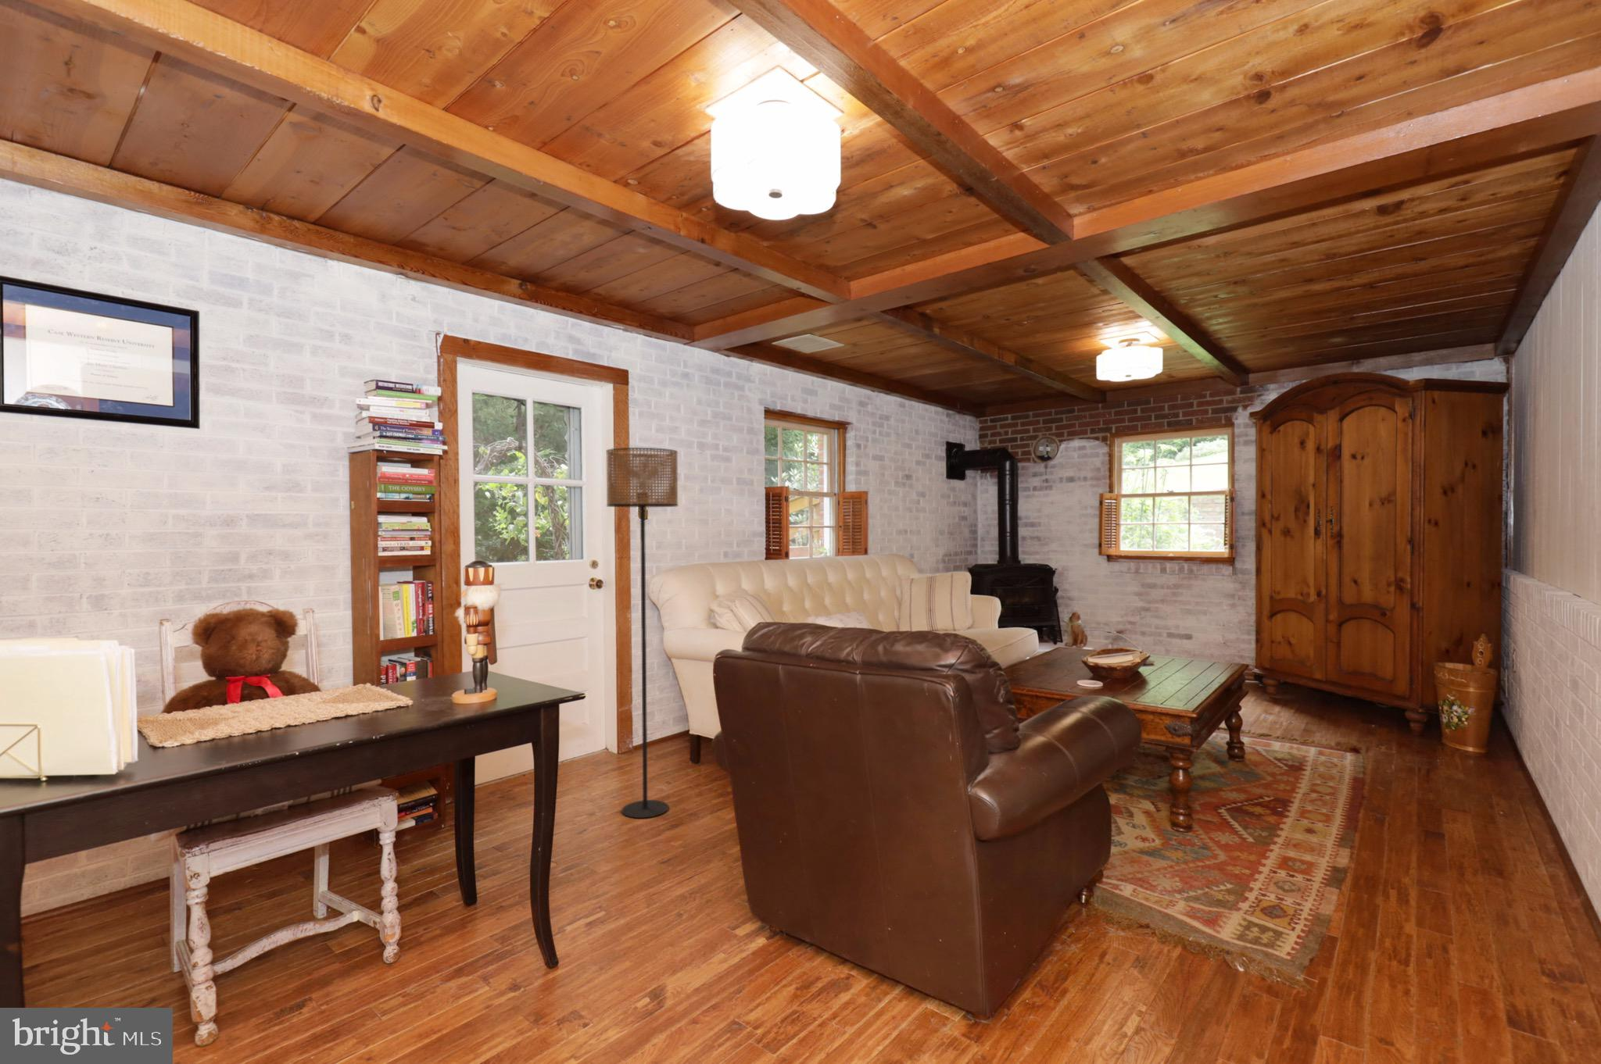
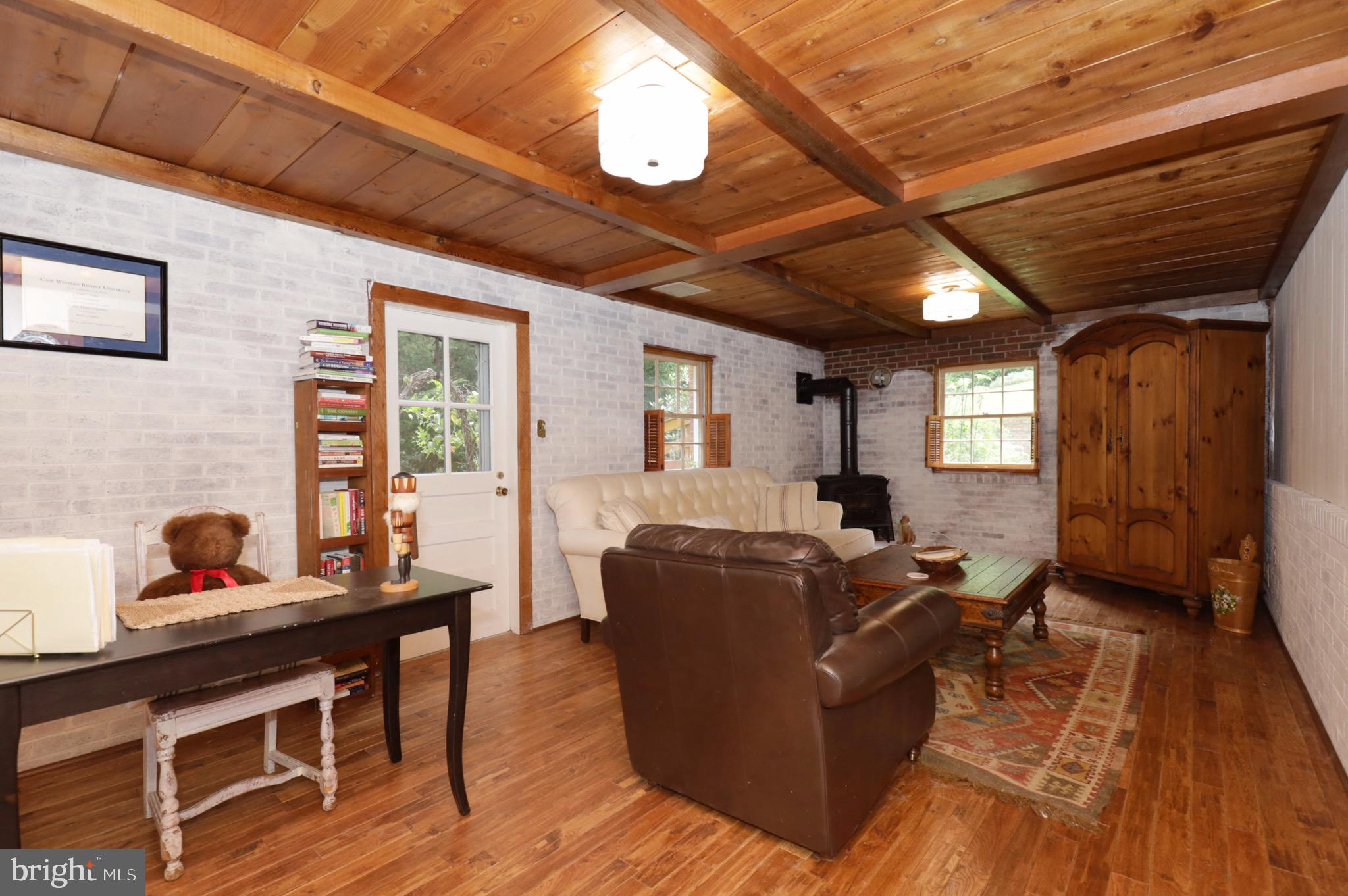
- floor lamp (644, 631)
